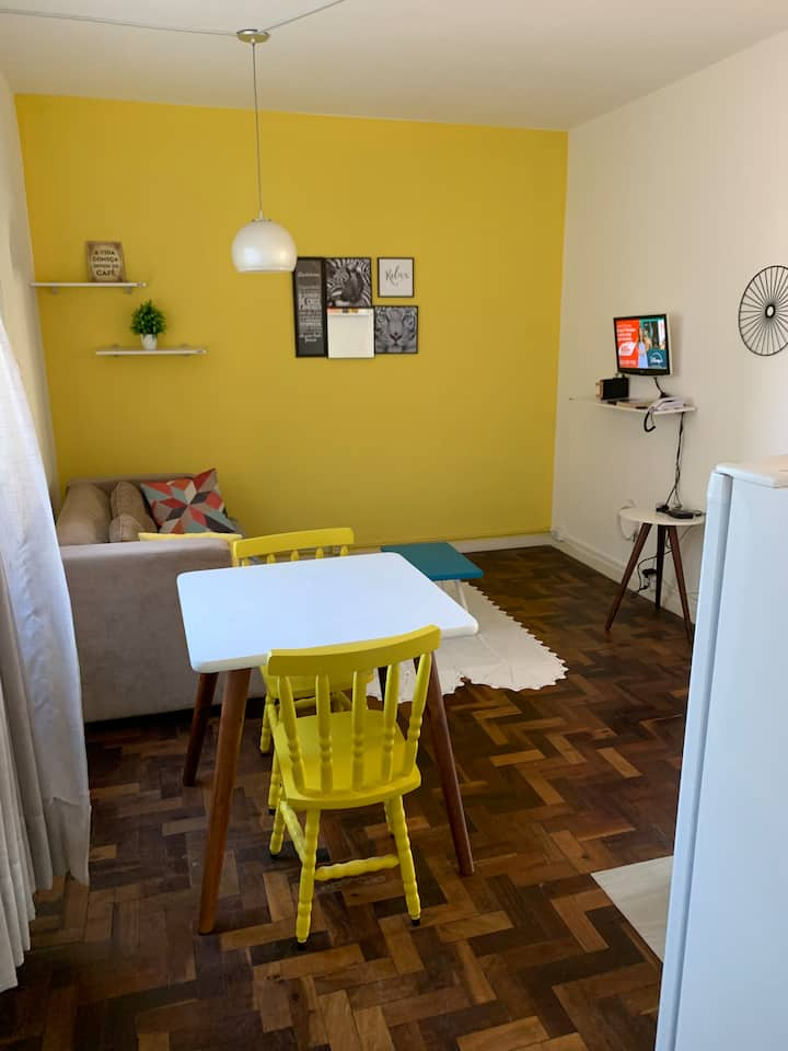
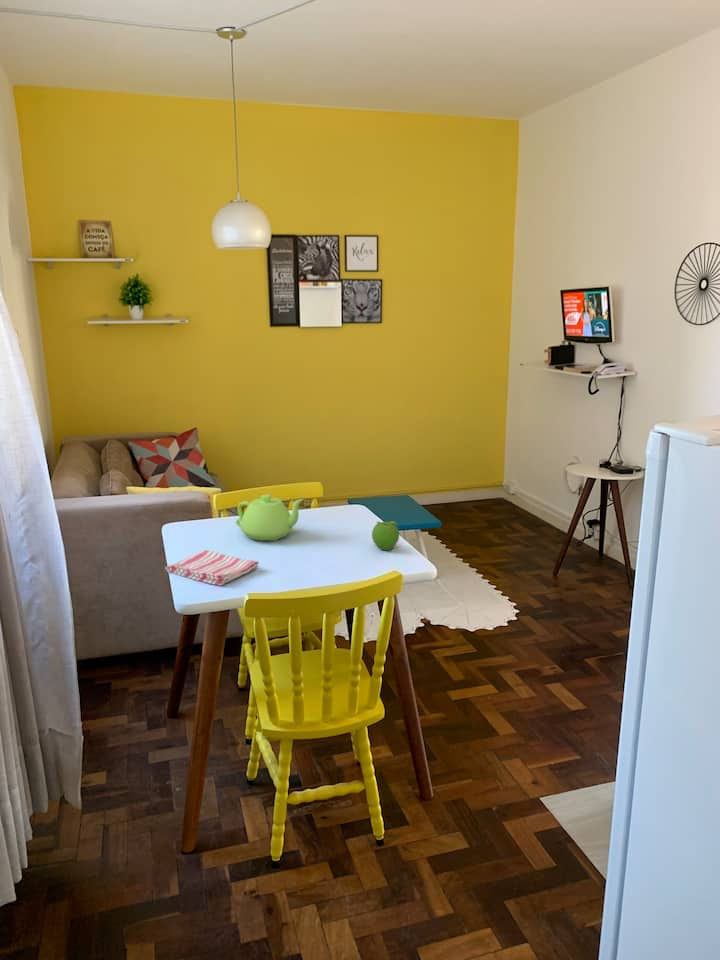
+ dish towel (212, 565)
+ fruit (385, 534)
+ teapot (269, 516)
